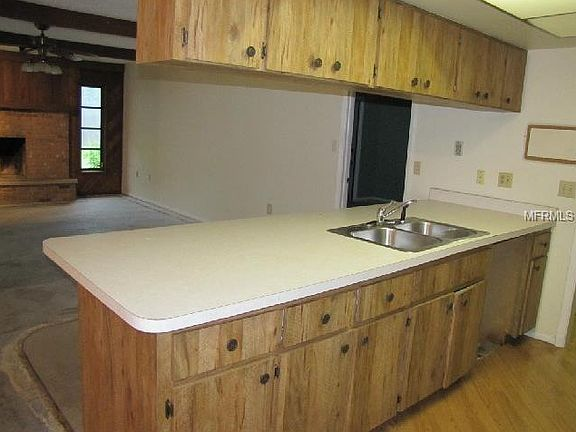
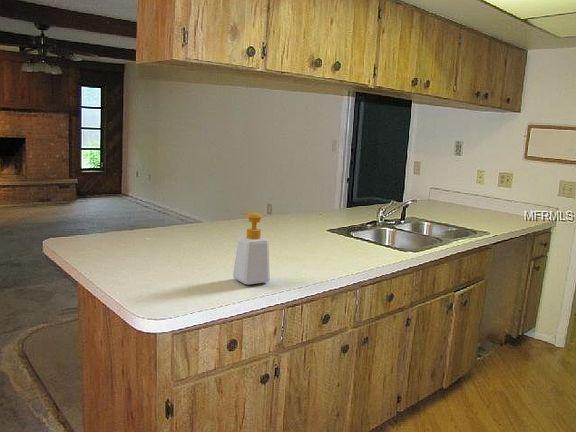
+ soap bottle (249, 245)
